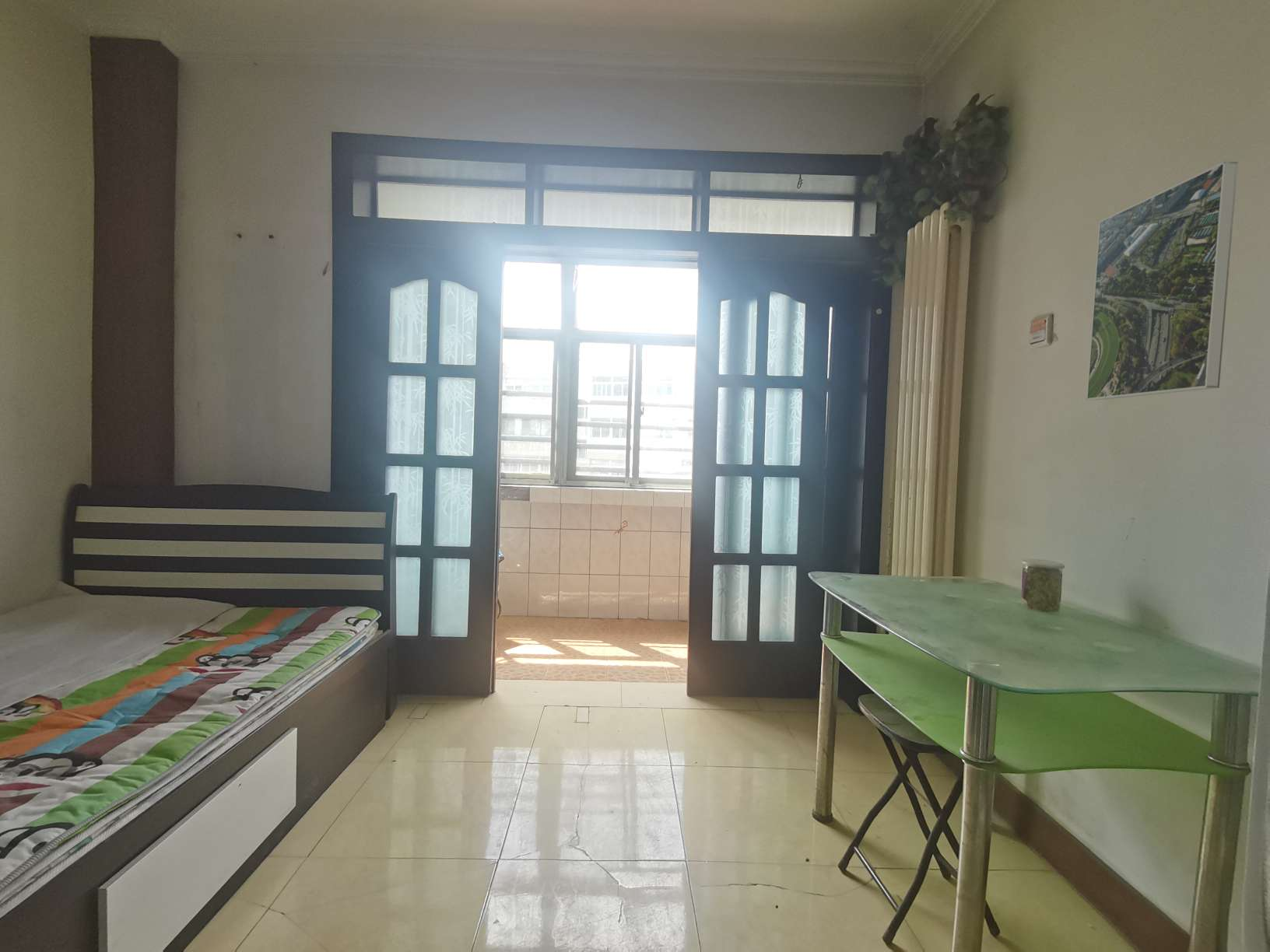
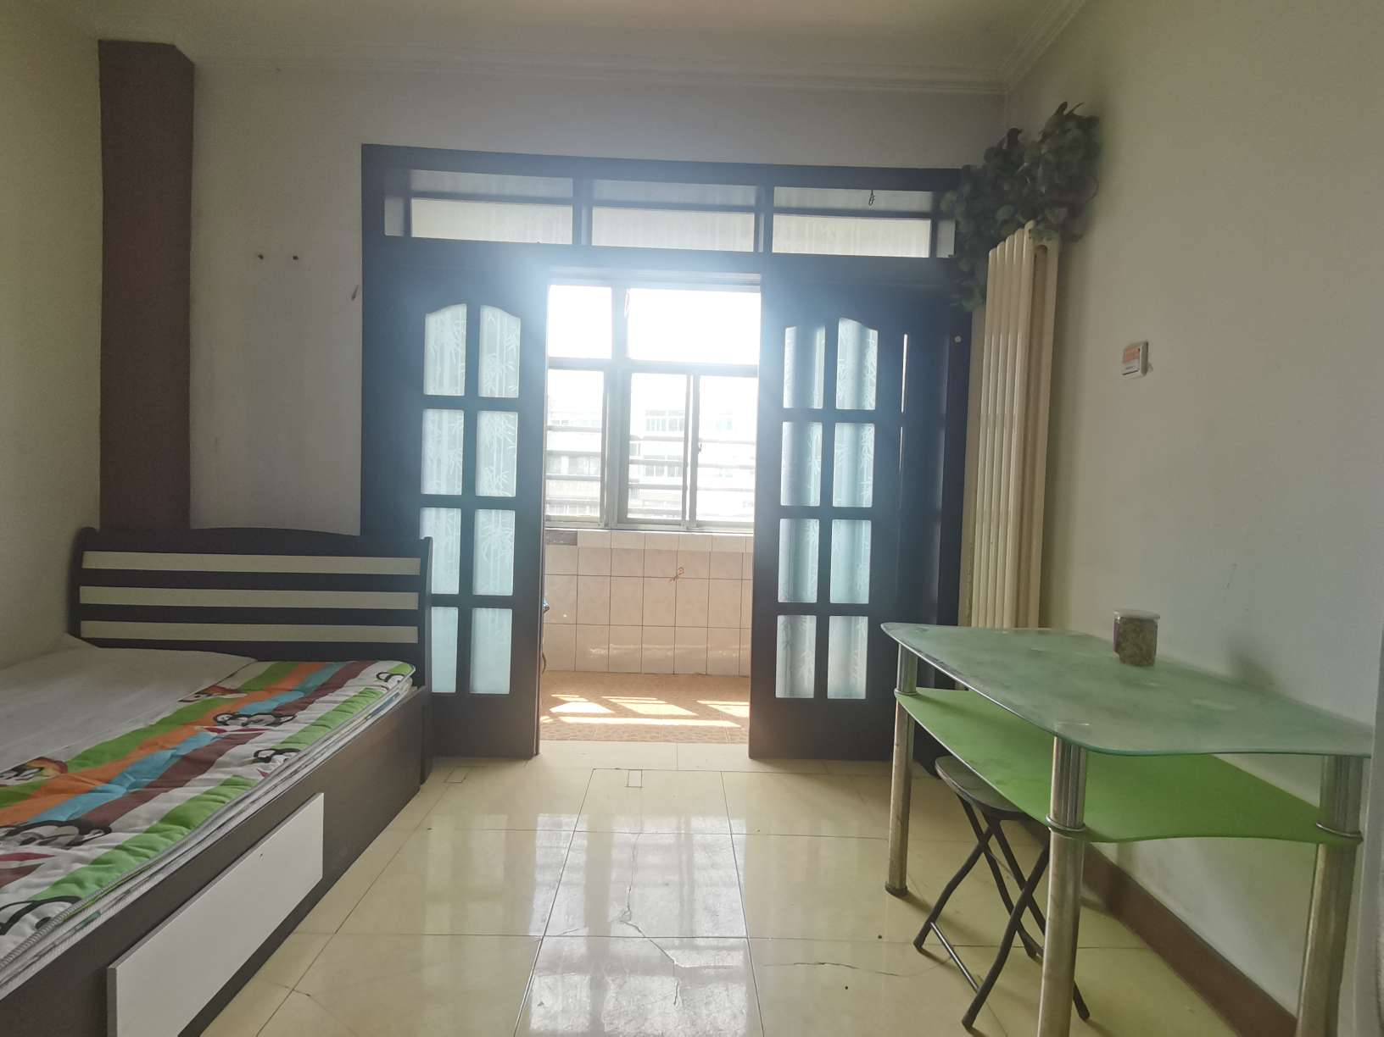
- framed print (1152, 296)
